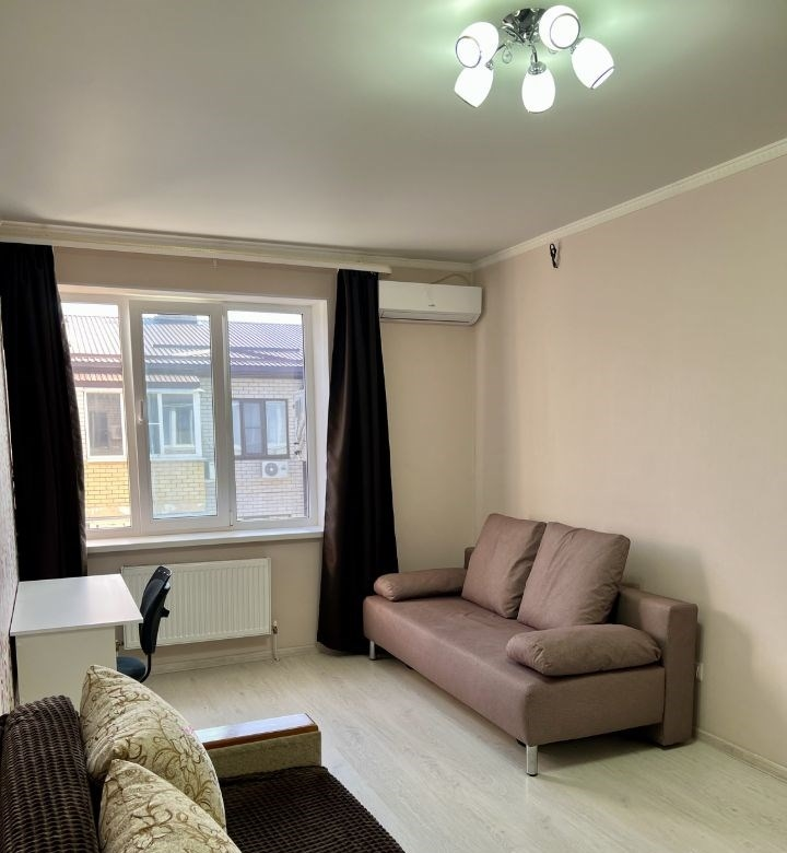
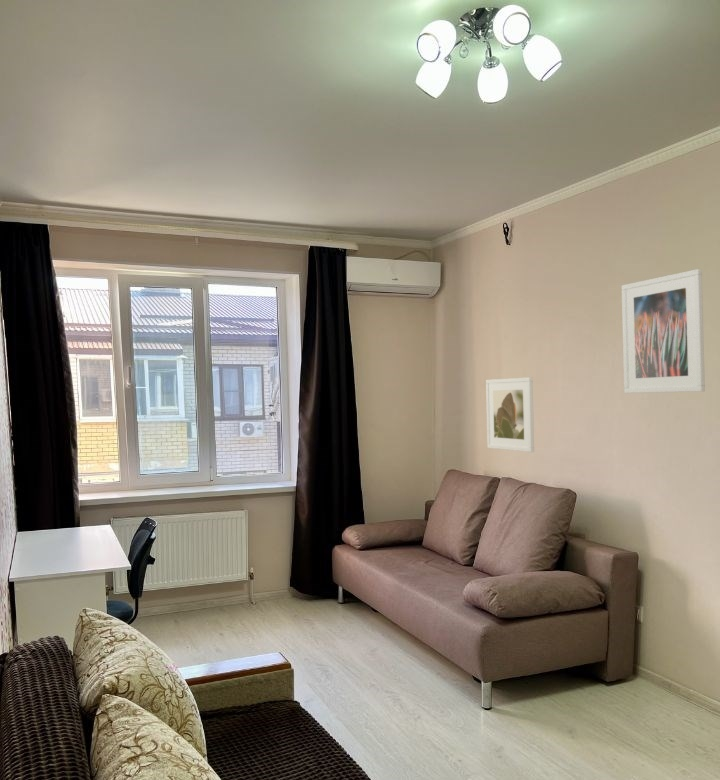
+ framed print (660, 335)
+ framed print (508, 414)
